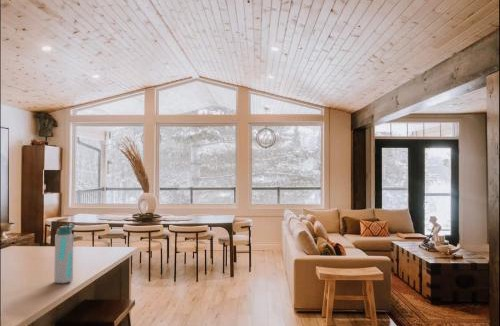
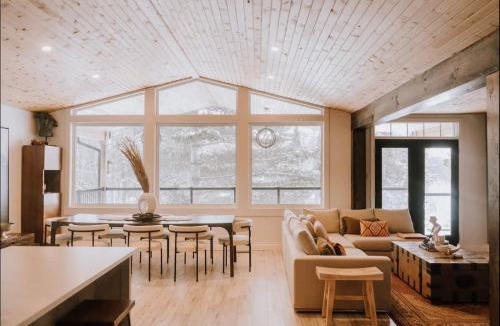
- water bottle (64, 253)
